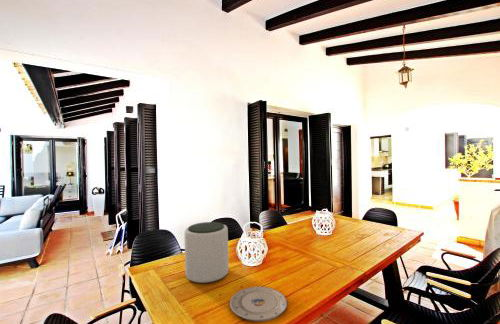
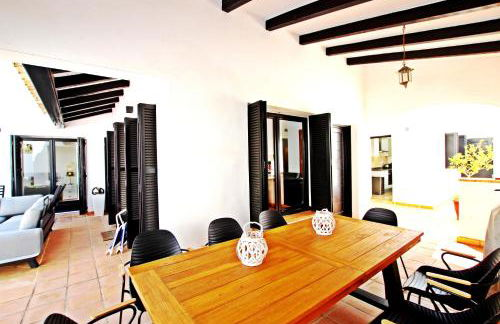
- plate (258, 302)
- plant pot (206, 250)
